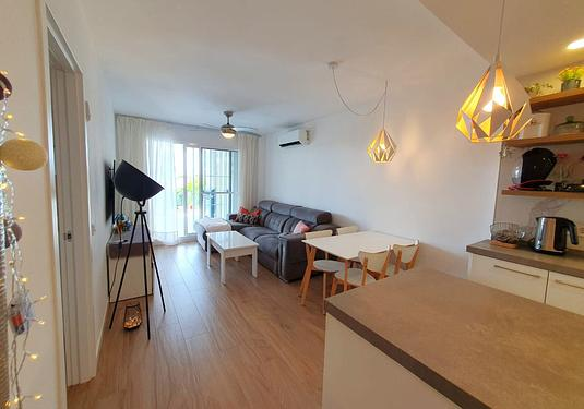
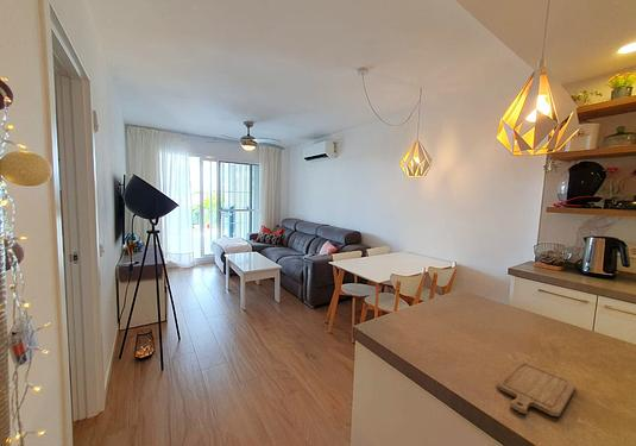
+ chopping board (533, 388)
